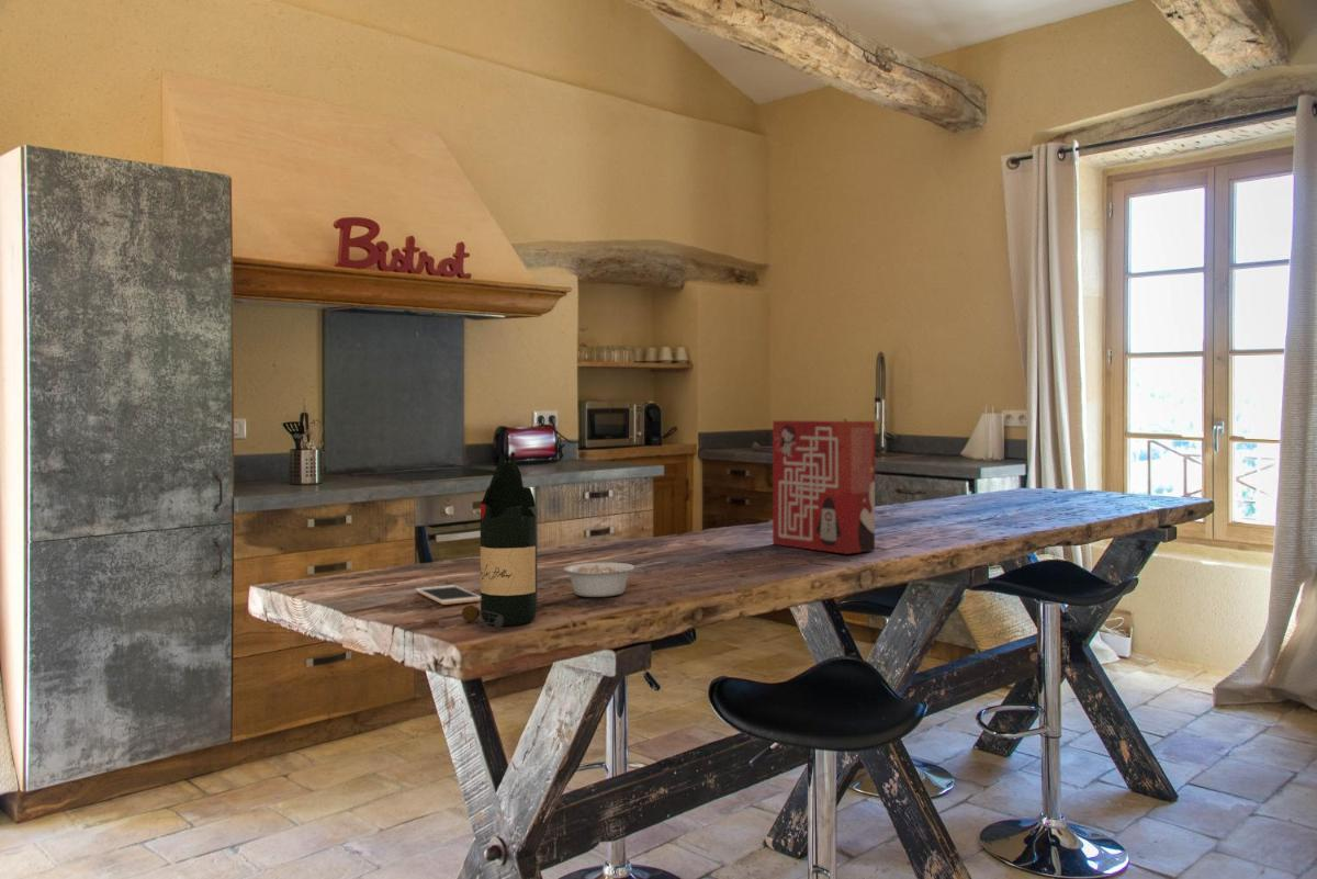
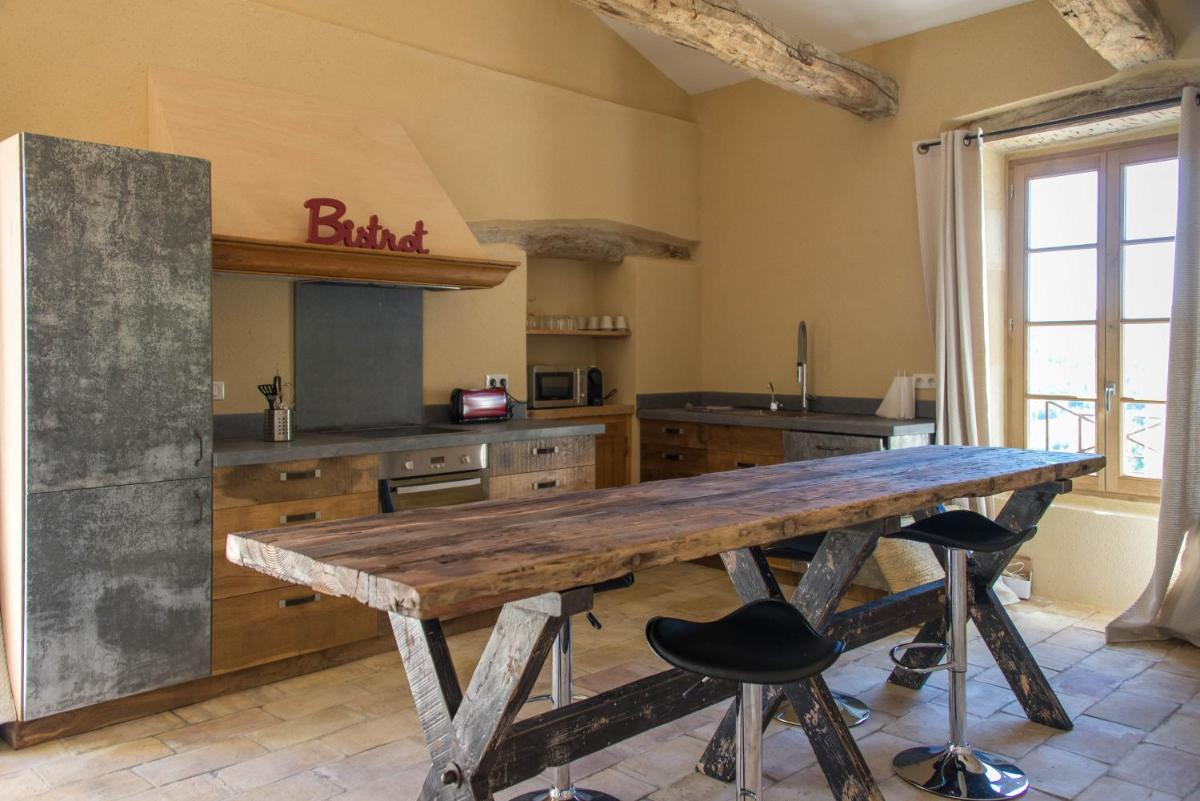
- legume (601, 577)
- cereal box (822, 484)
- bottle (499, 538)
- cell phone (448, 594)
